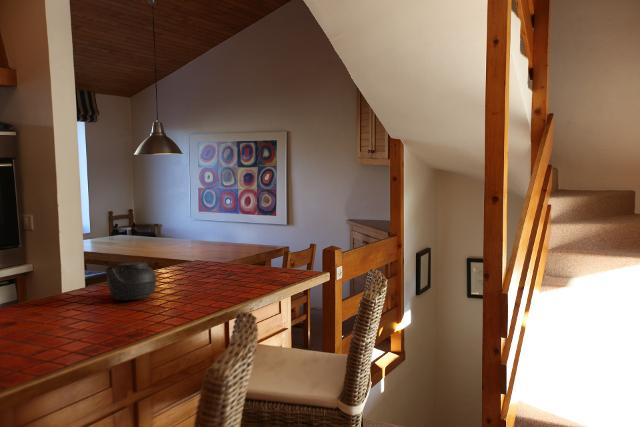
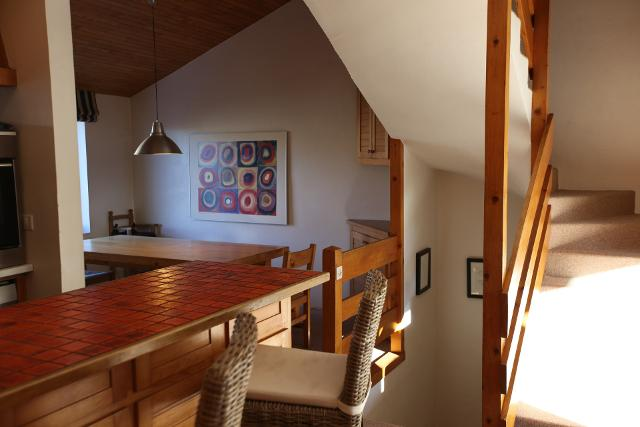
- teapot (128, 281)
